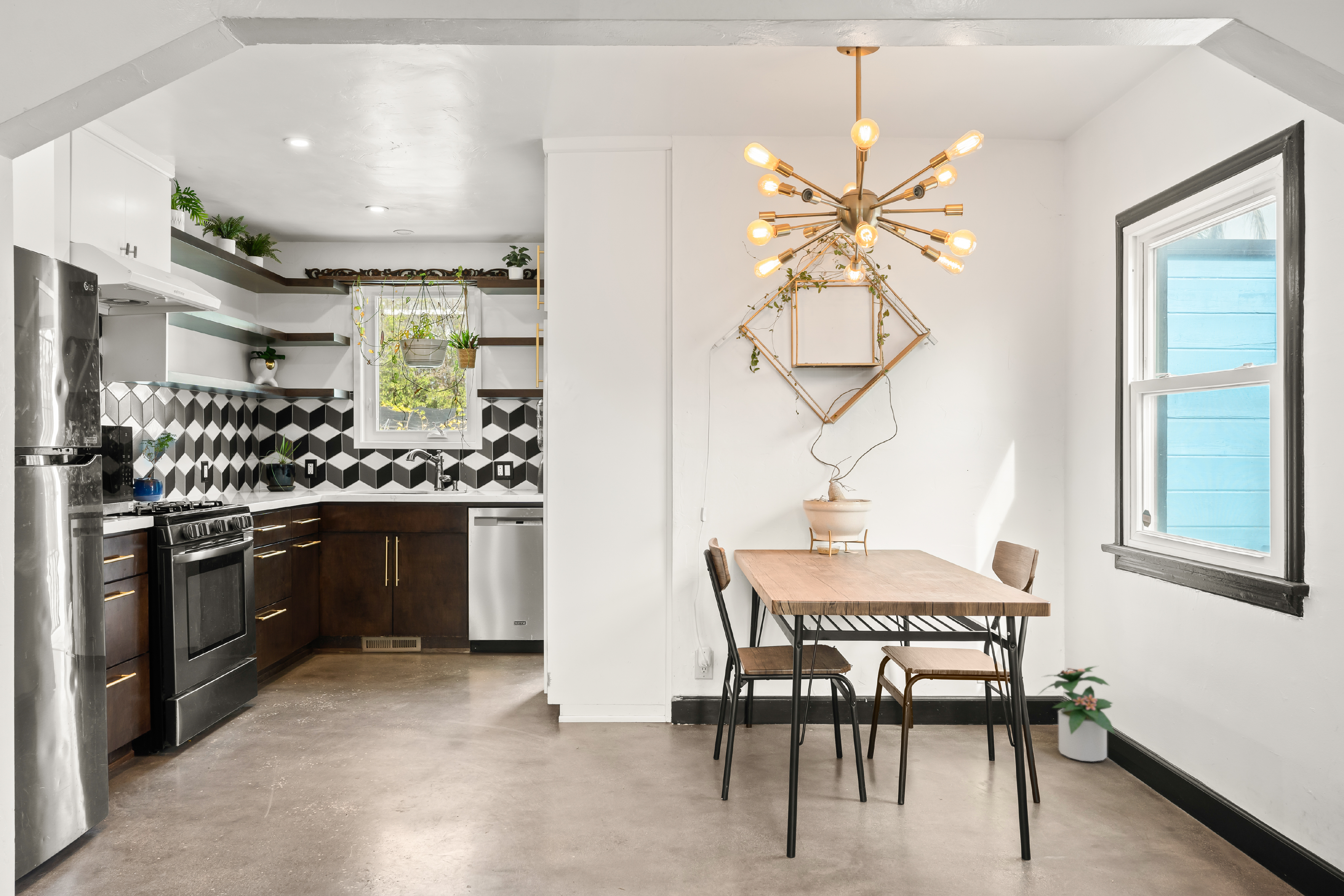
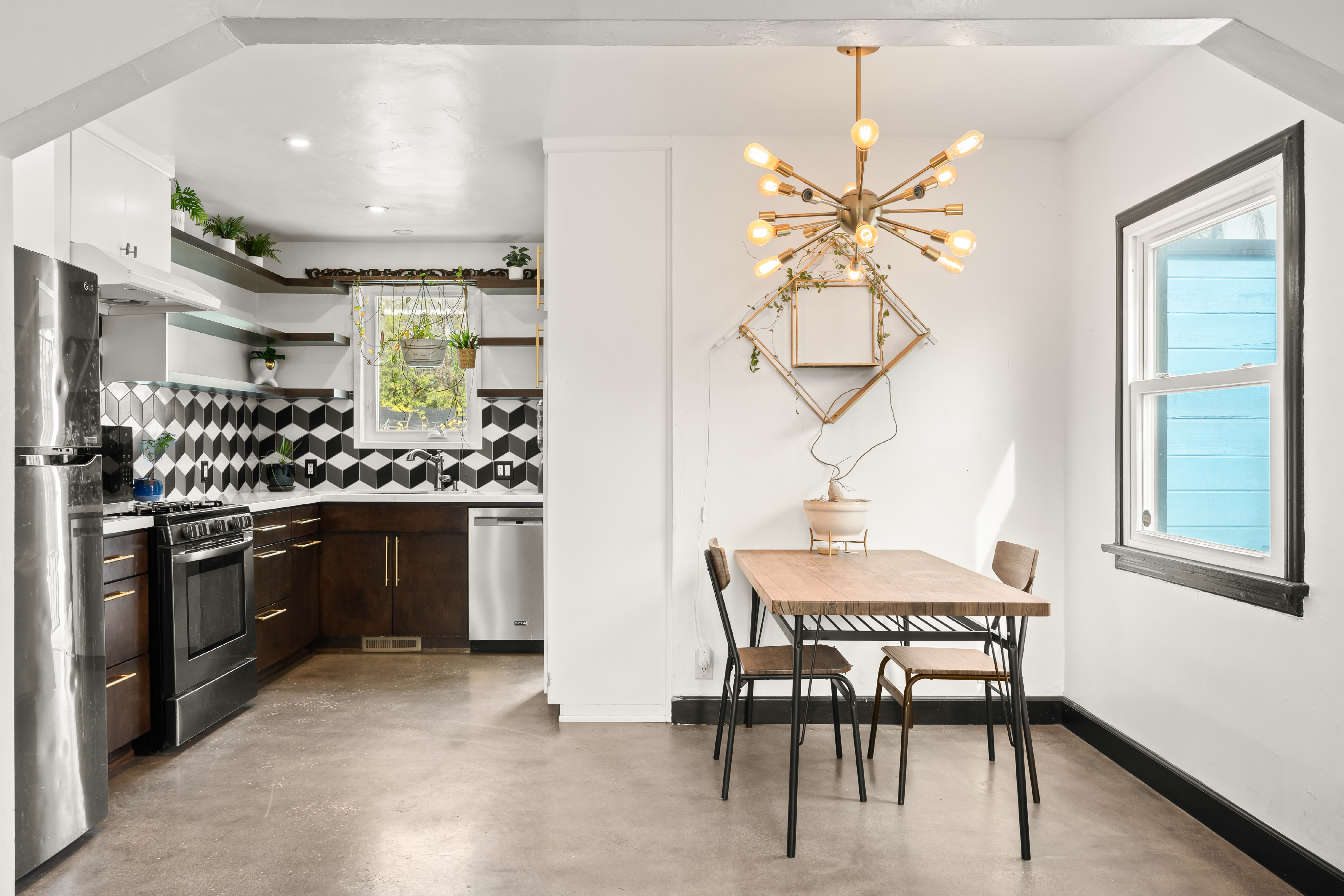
- potted plant (1077, 710)
